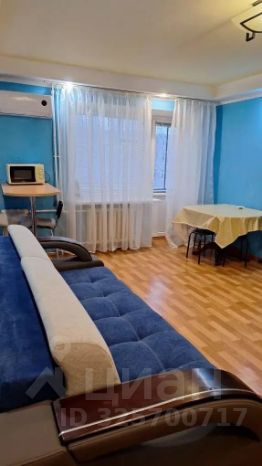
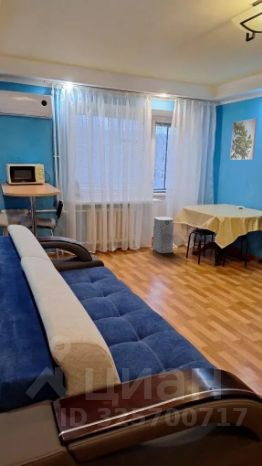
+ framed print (242, 140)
+ air purifier (163, 234)
